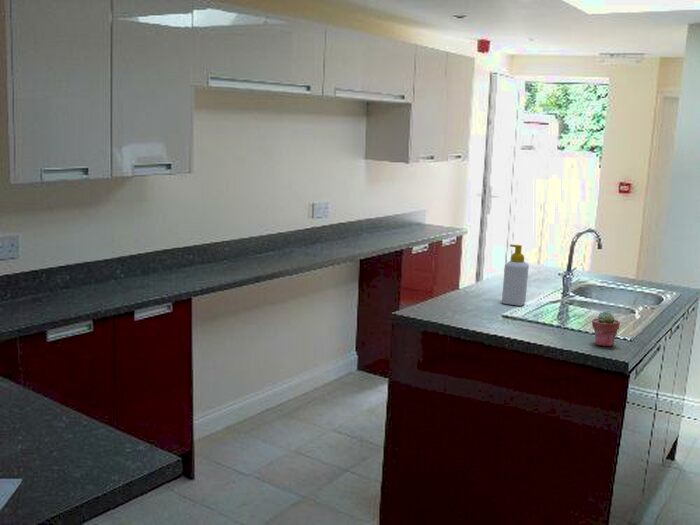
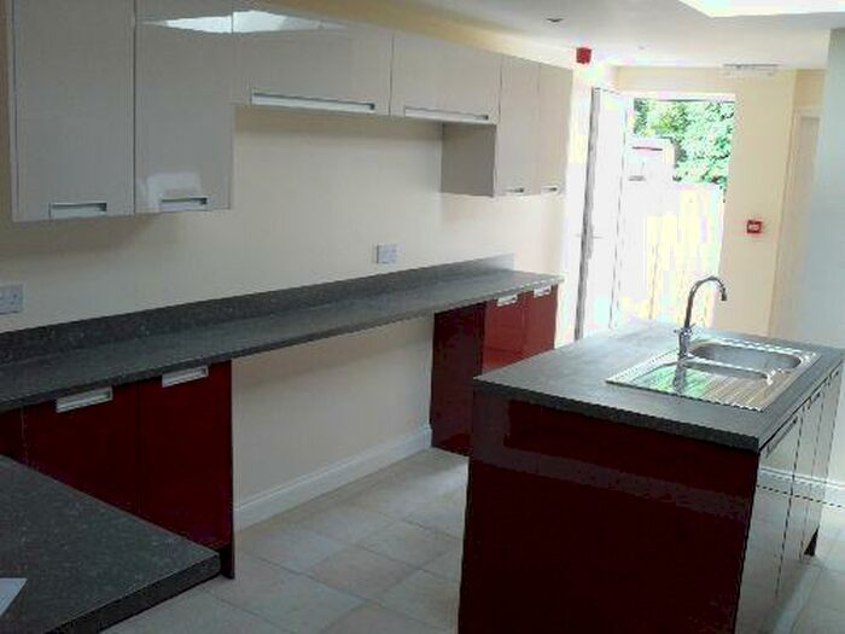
- soap bottle (516, 274)
- potted succulent (605, 327)
